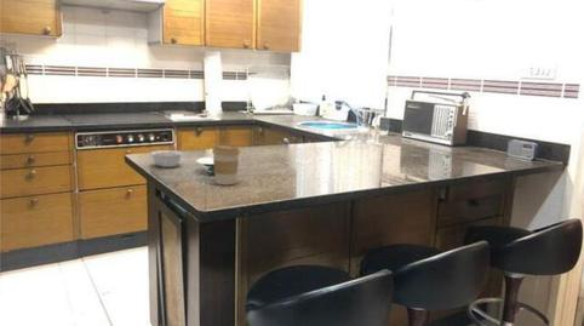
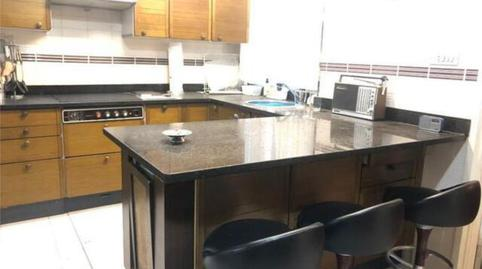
- legume (166, 158)
- coffee cup (225, 164)
